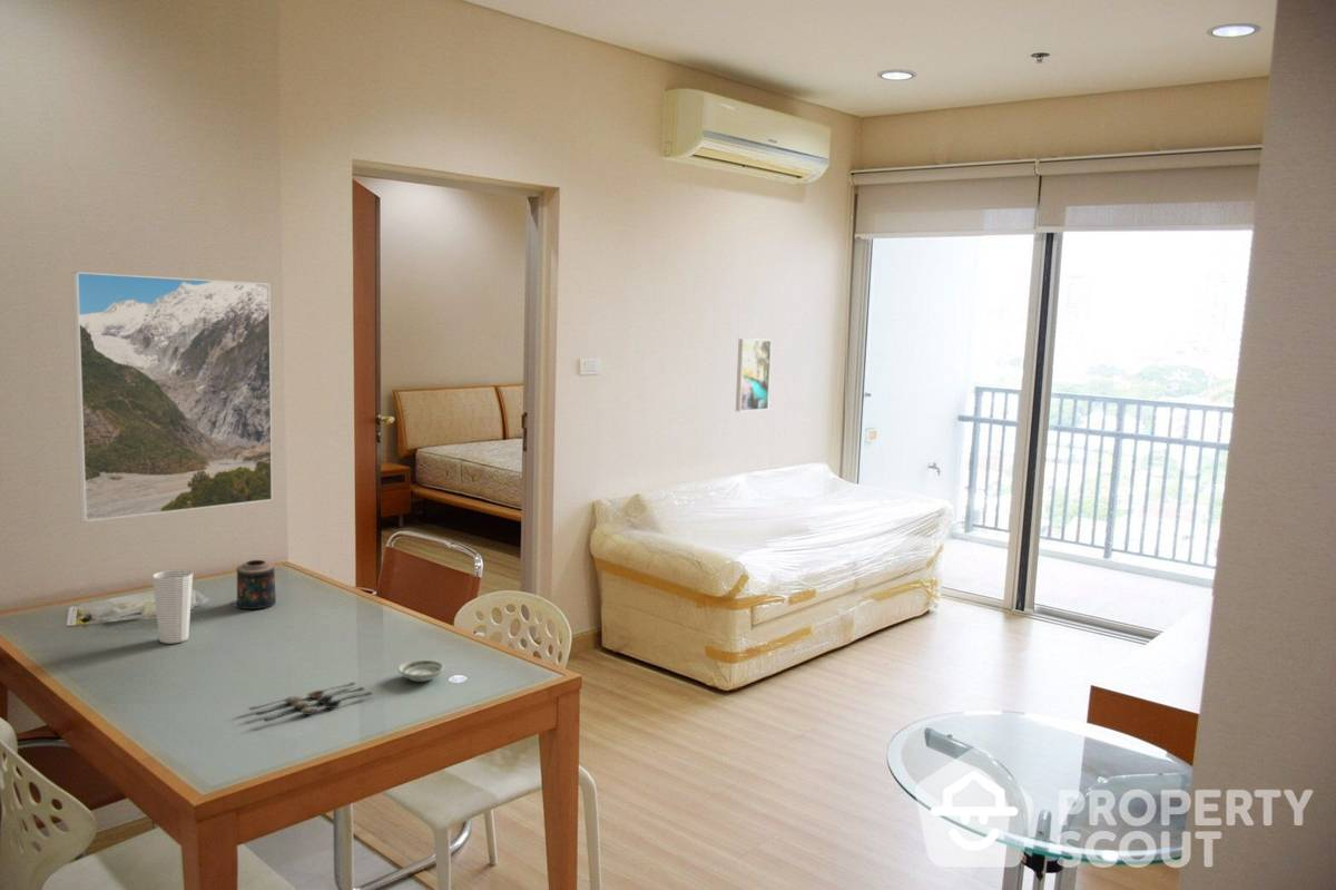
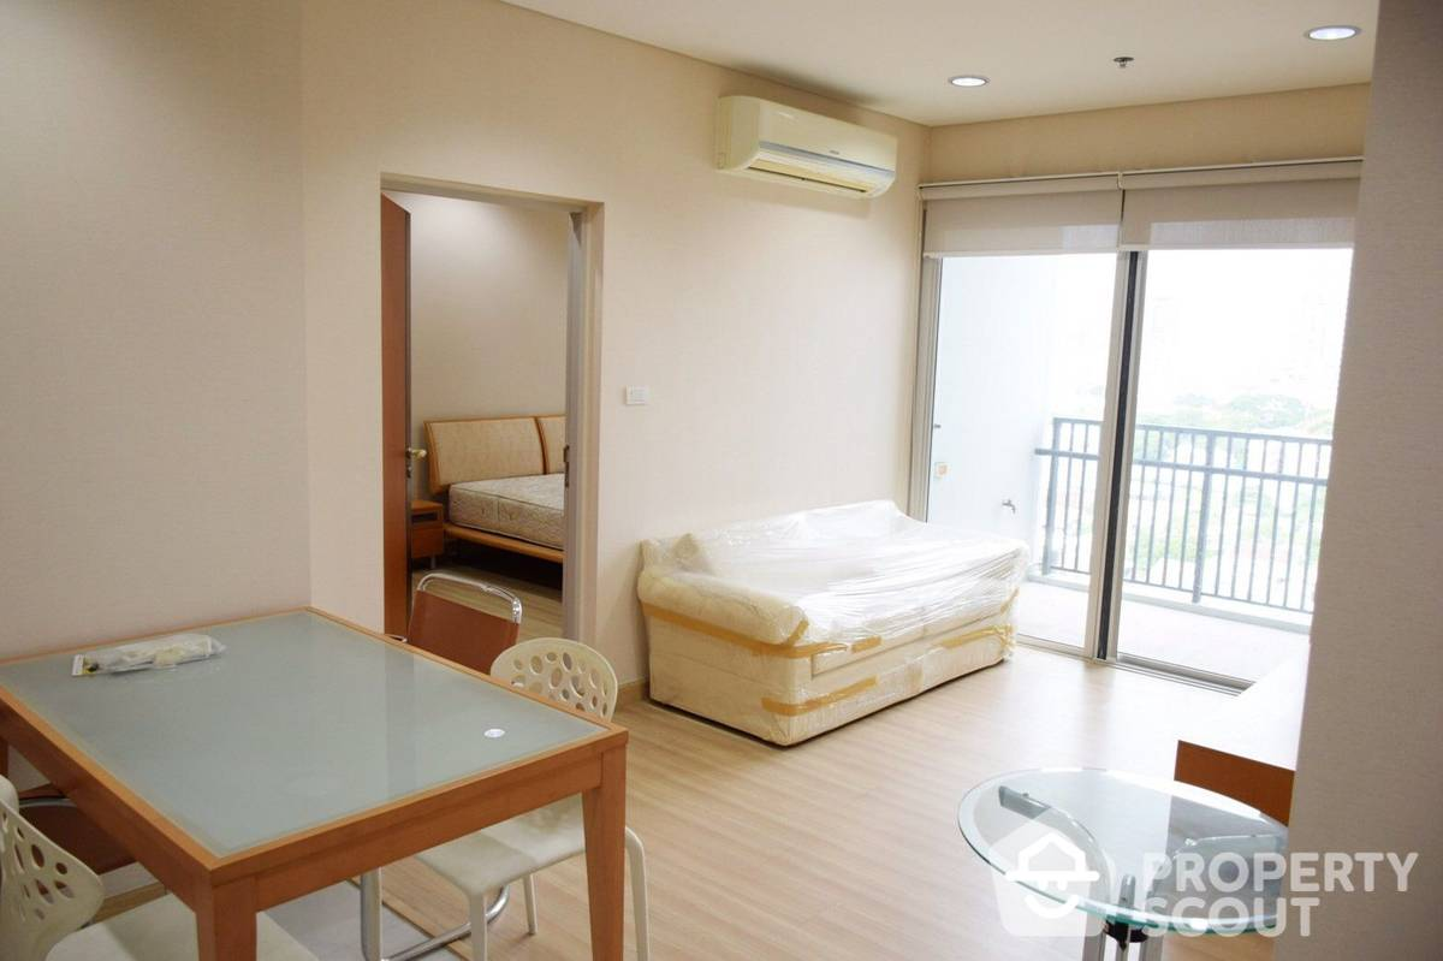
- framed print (180, 395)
- candle (252, 581)
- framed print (754, 374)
- spoon (308, 702)
- cup (173, 607)
- saucer (421, 672)
